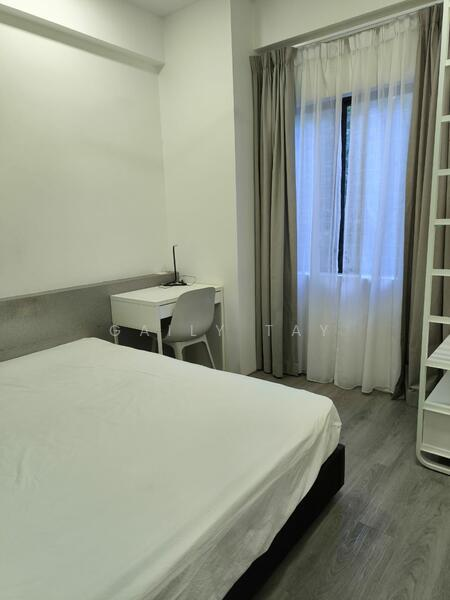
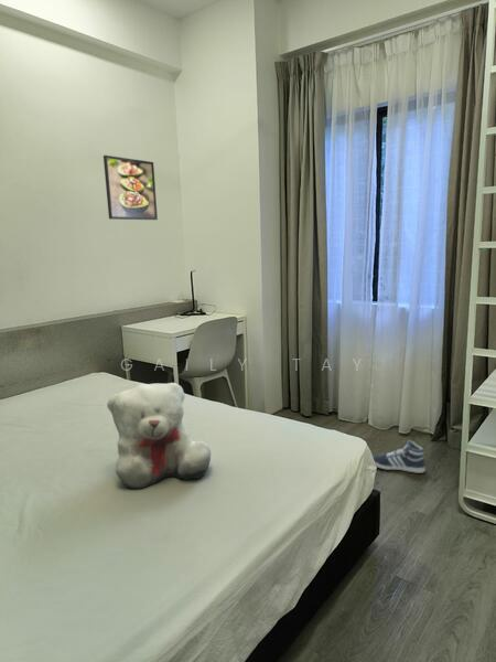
+ sneaker (397, 455)
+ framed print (131, 189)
+ teddy bear (159, 428)
